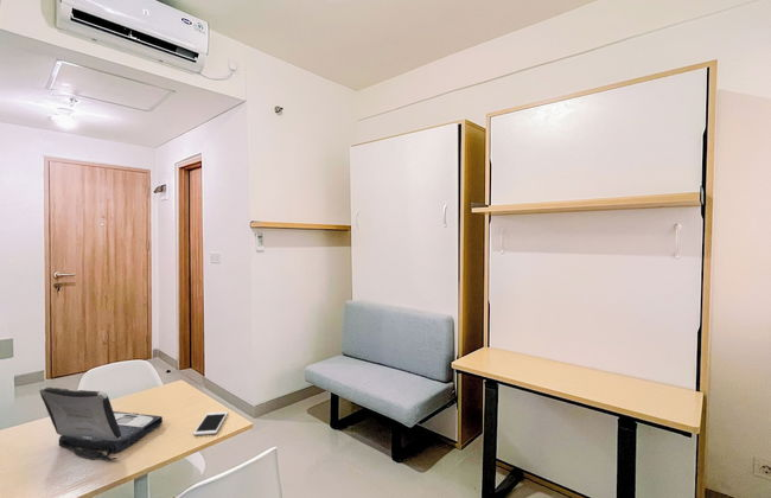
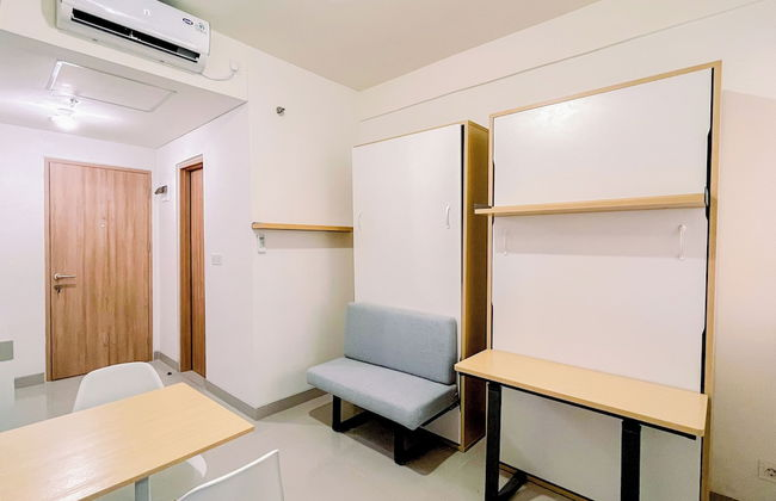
- cell phone (211, 422)
- laptop (106, 408)
